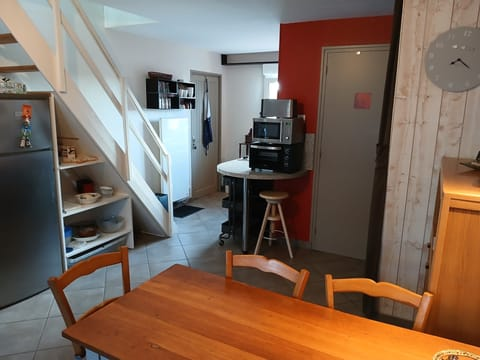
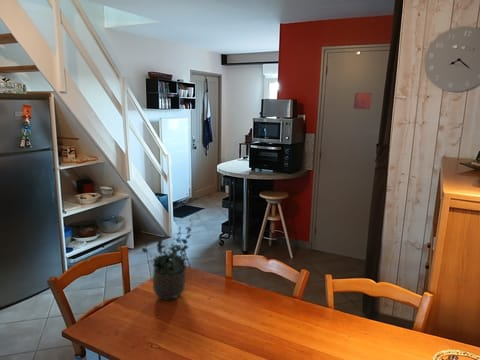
+ potted plant (173, 259)
